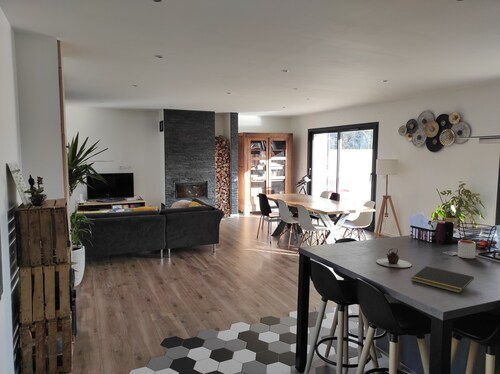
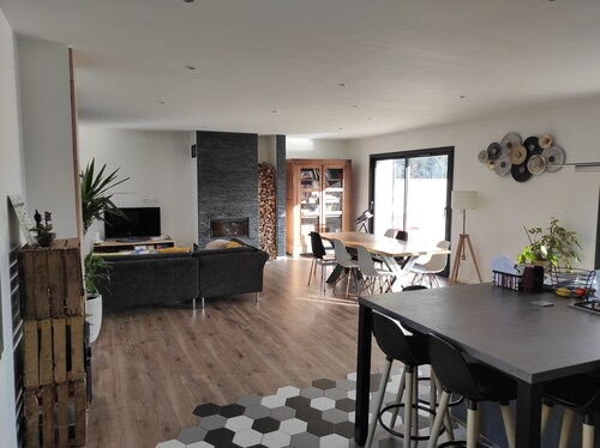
- mug (465, 248)
- notepad (441, 278)
- teapot (393, 255)
